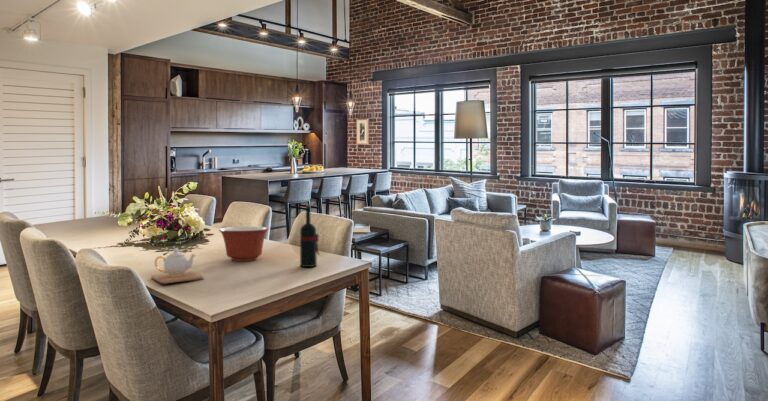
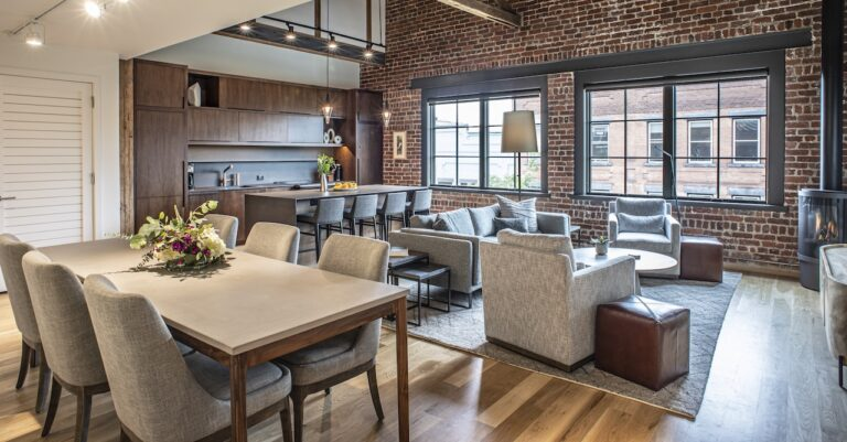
- mixing bowl (244, 243)
- wine bottle (310, 234)
- teapot (177, 263)
